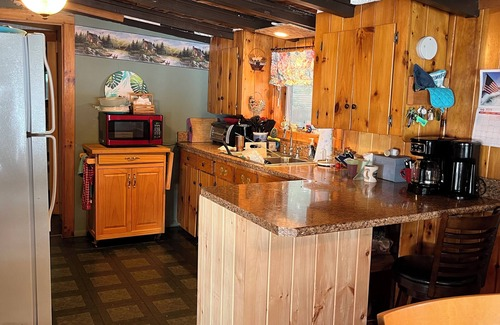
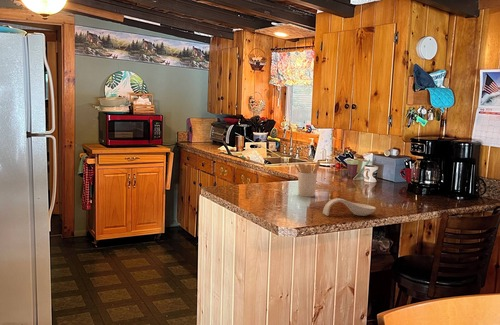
+ spoon rest (350, 206)
+ utensil holder (306, 178)
